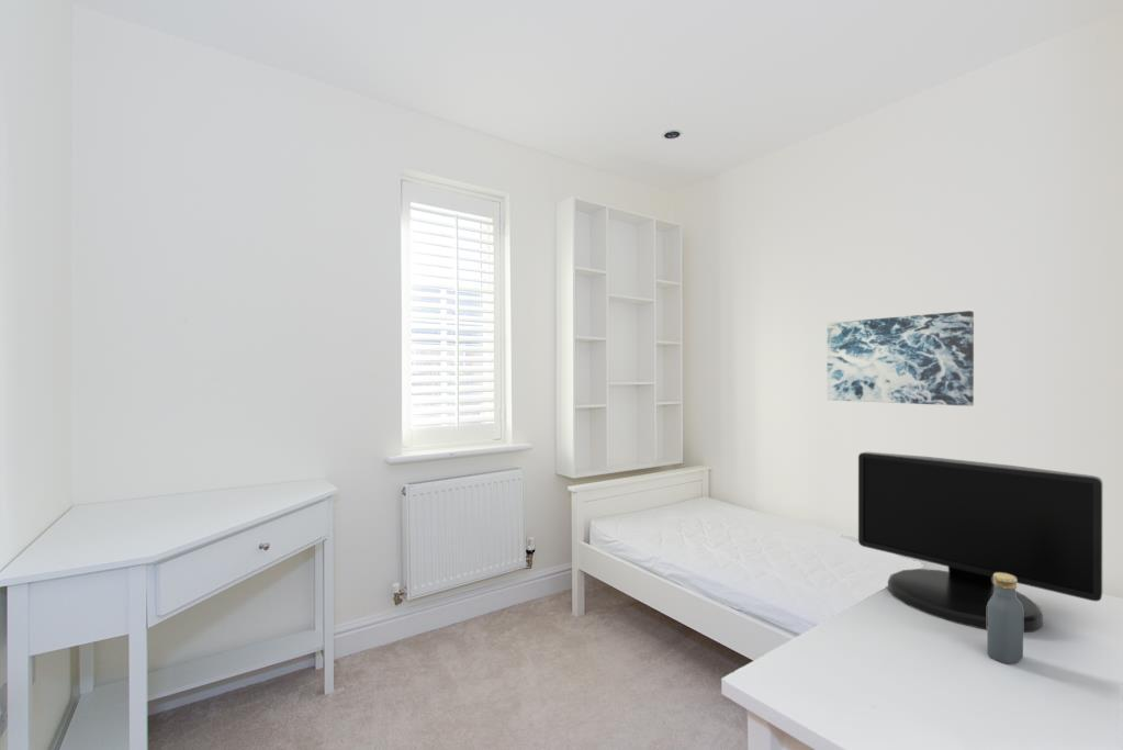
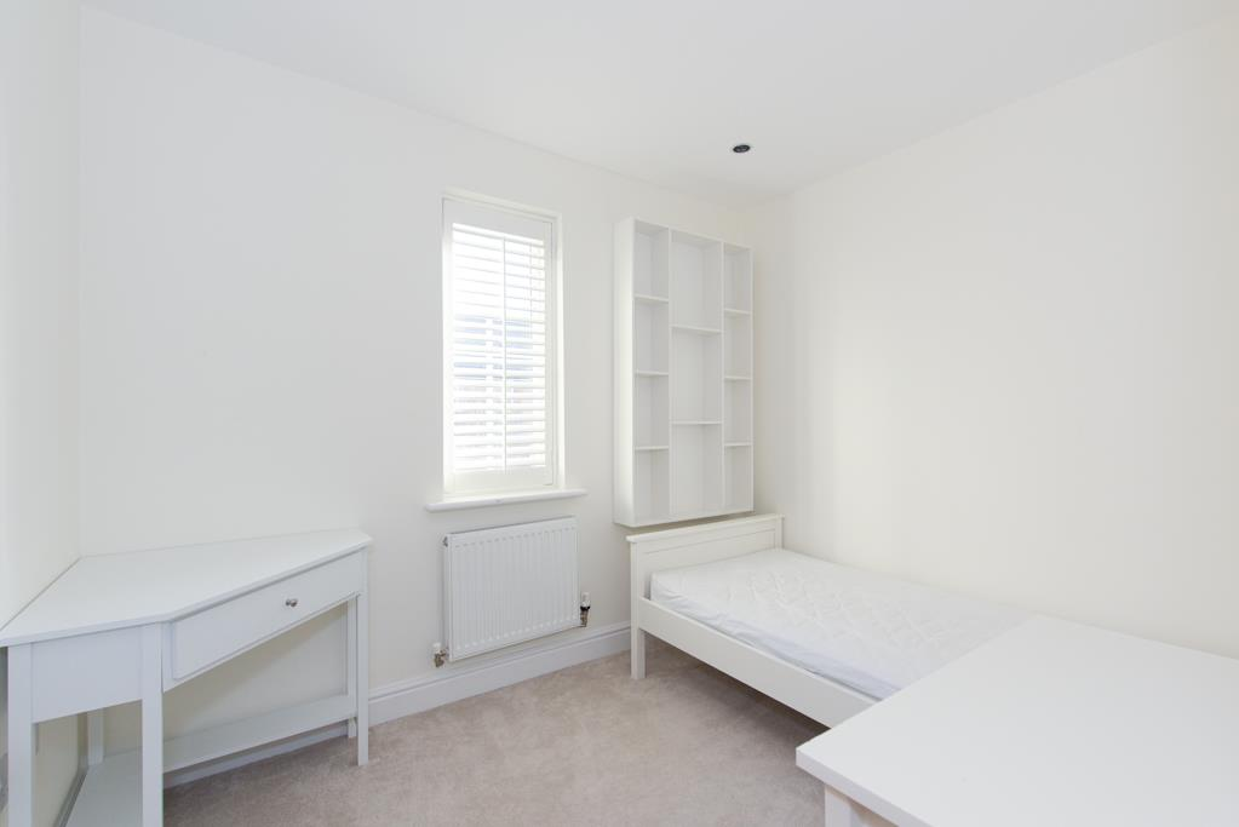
- monitor (959, 533)
- vodka (1004, 616)
- wall art (892, 360)
